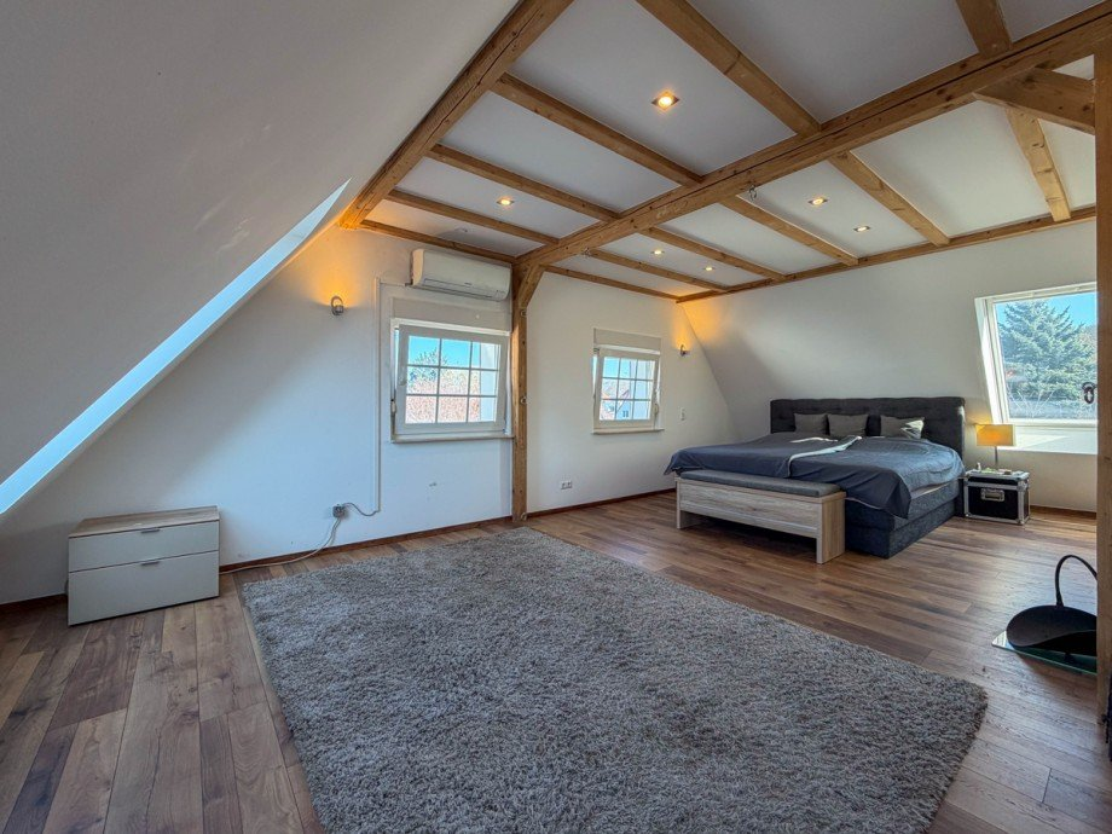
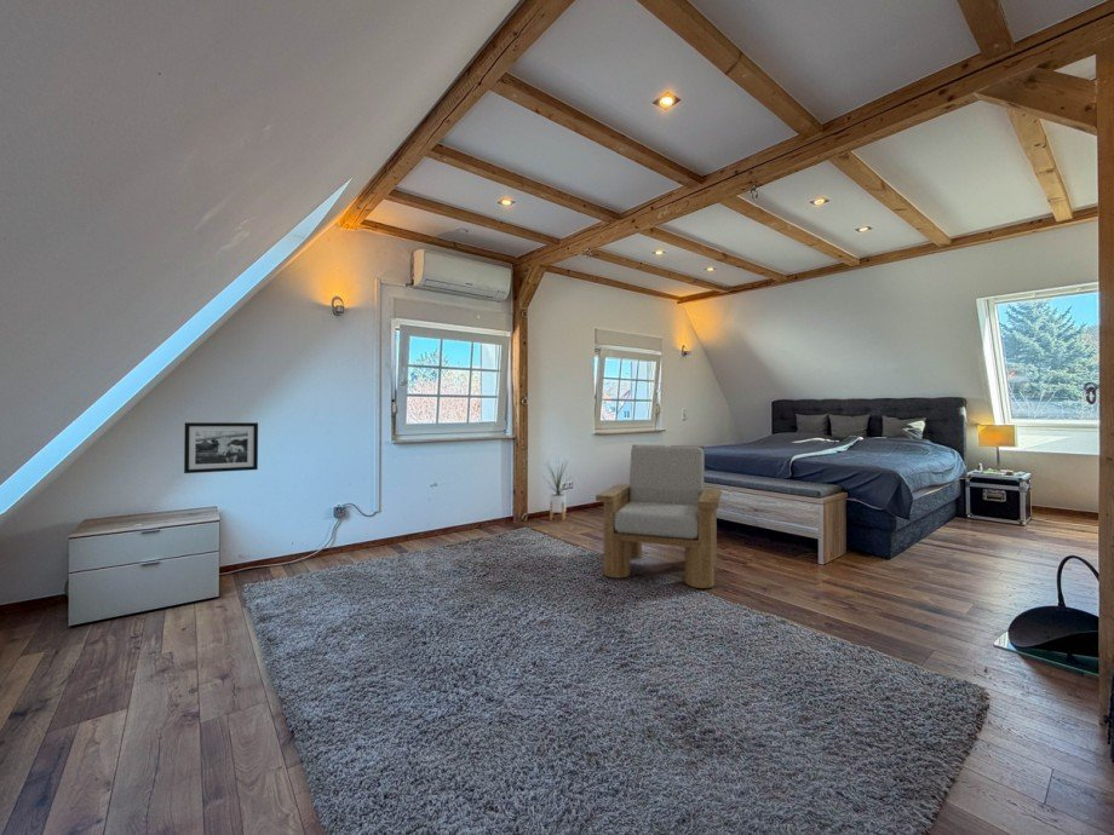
+ house plant (557, 486)
+ picture frame (222, 447)
+ armchair (661, 507)
